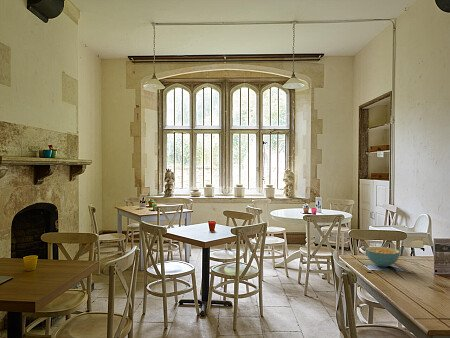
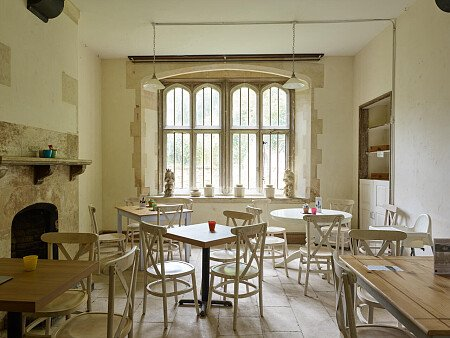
- cereal bowl (382, 257)
